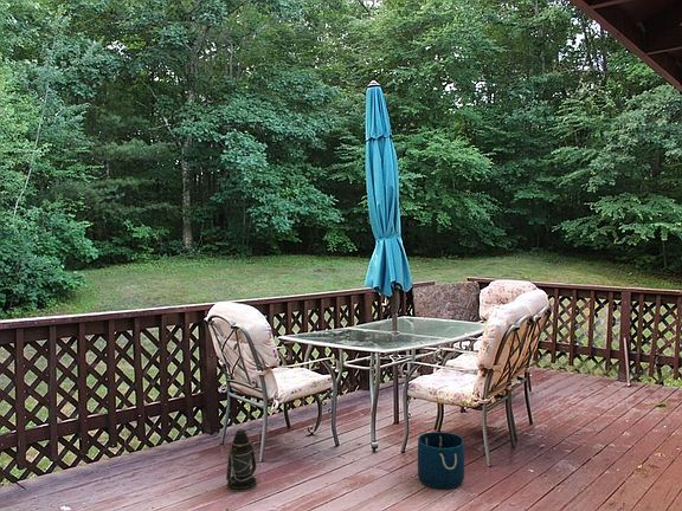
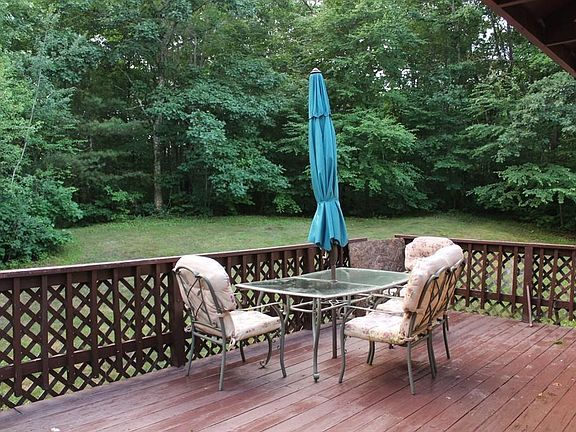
- bucket (440, 459)
- lantern (240, 457)
